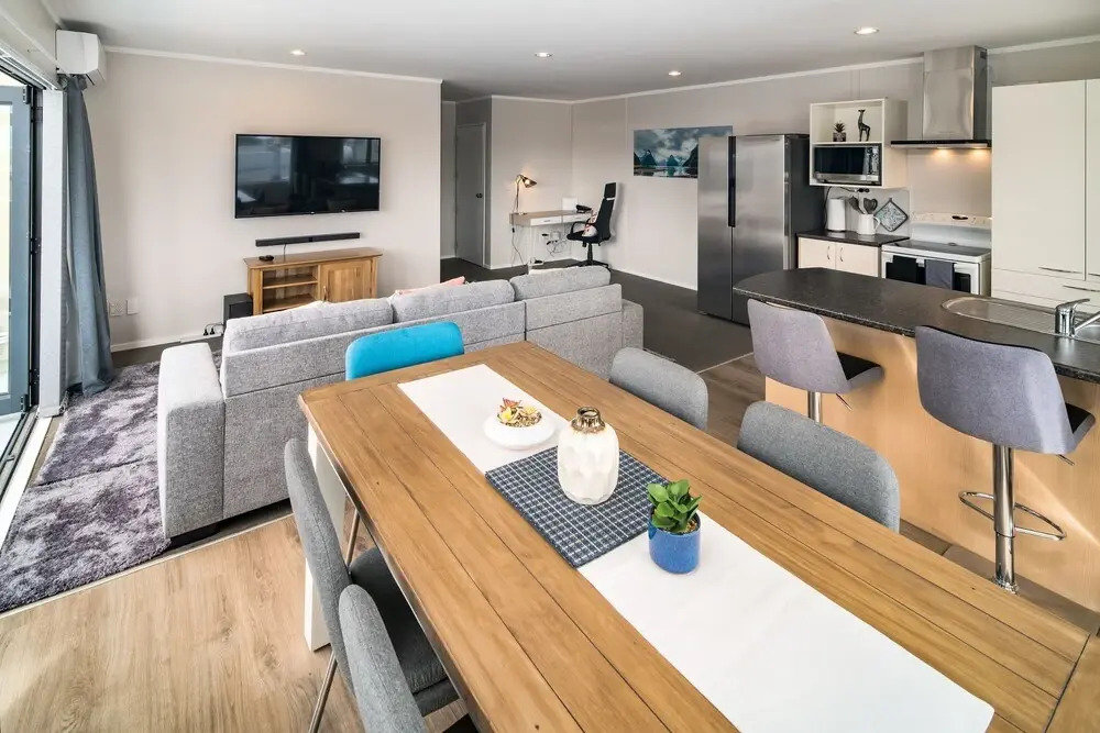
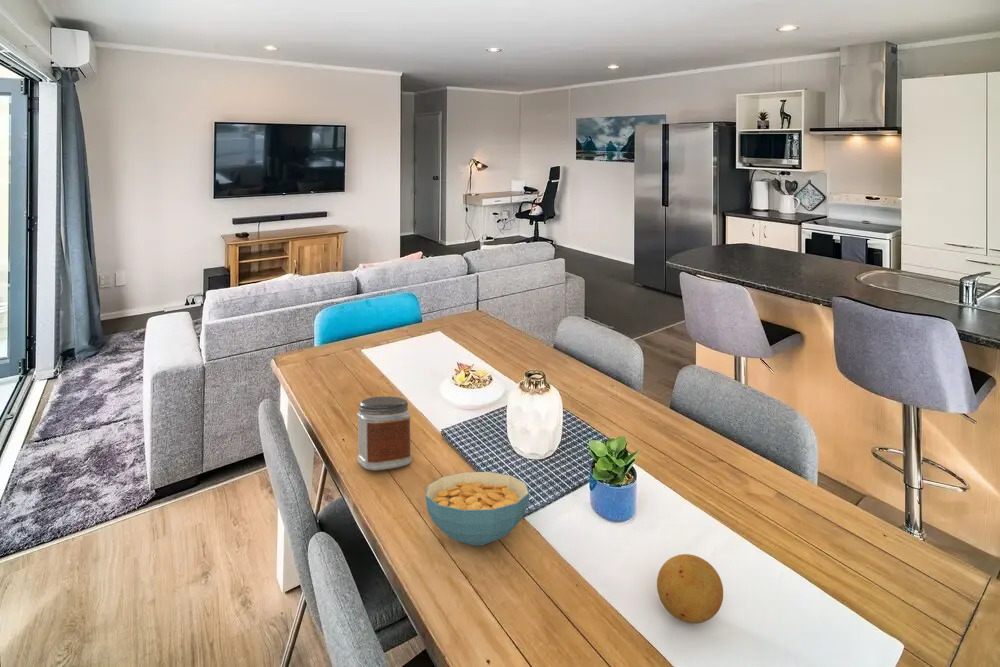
+ fruit (689, 587)
+ jar (383, 431)
+ cereal bowl (477, 513)
